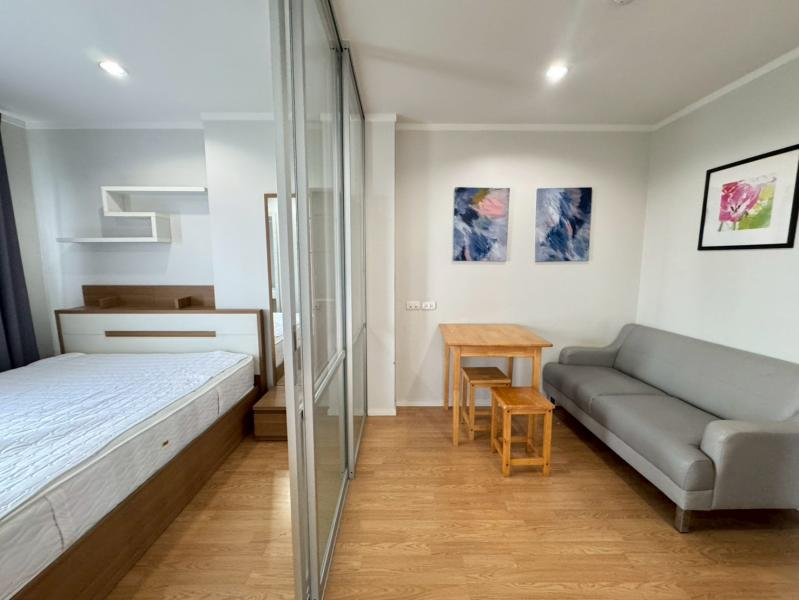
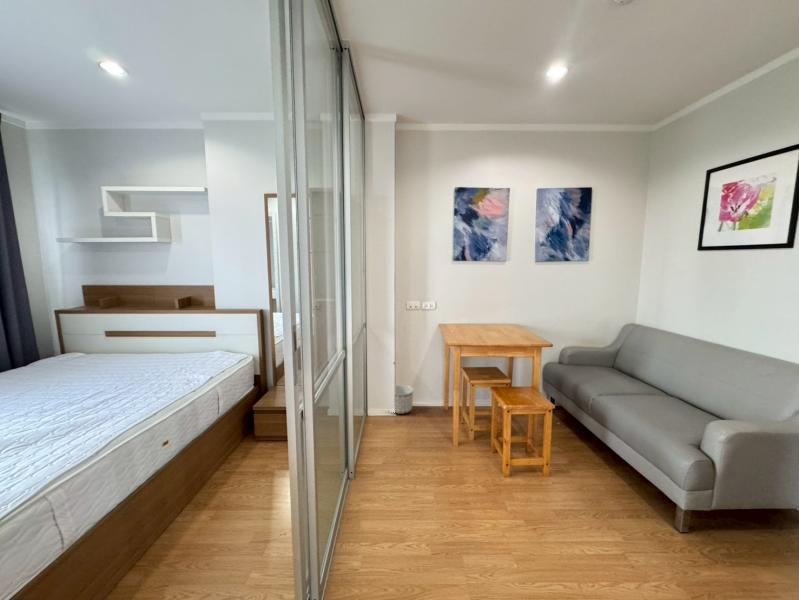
+ planter (400, 400)
